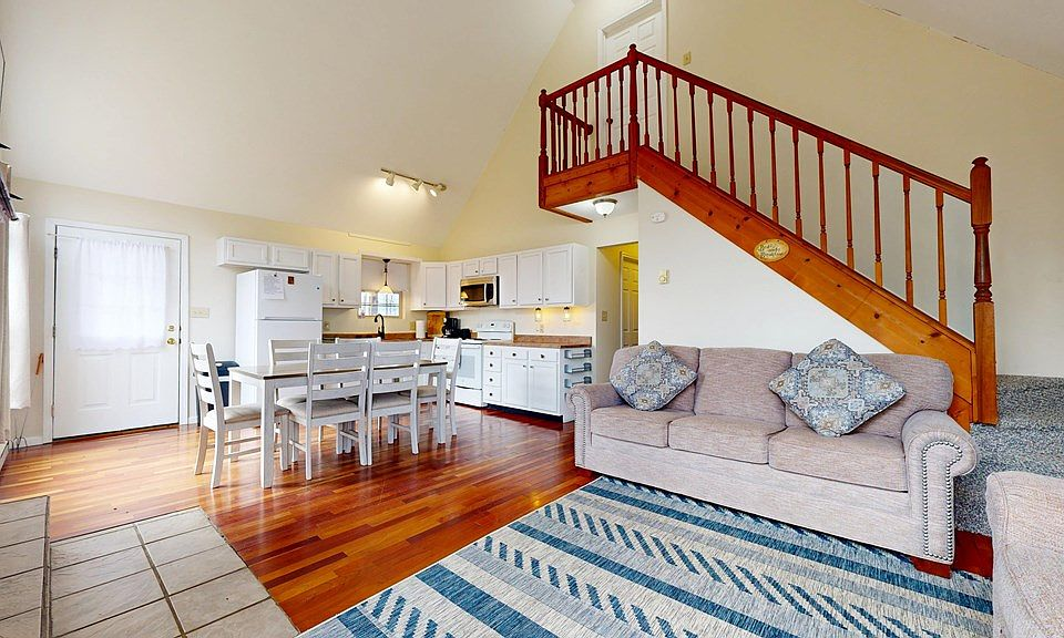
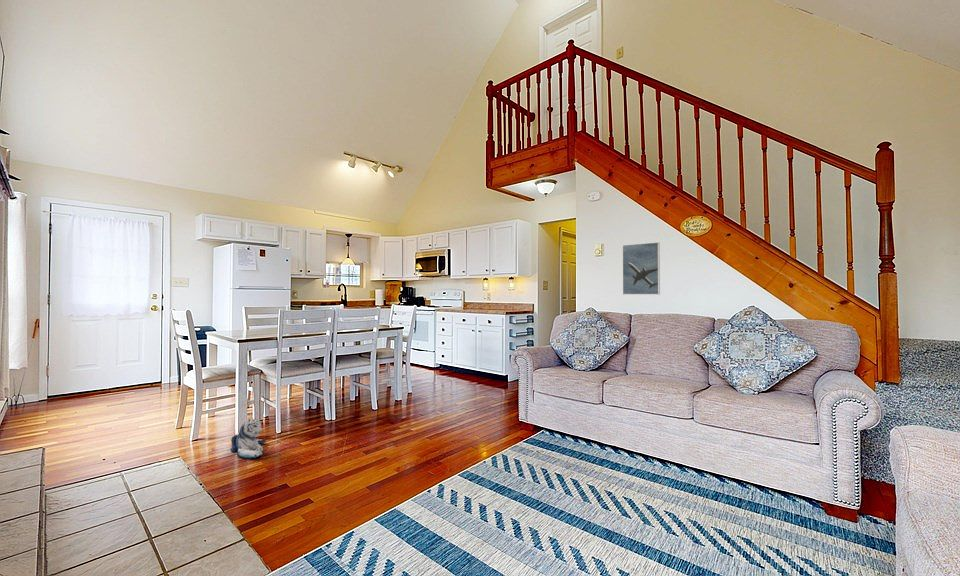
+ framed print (640, 269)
+ plush toy (251, 433)
